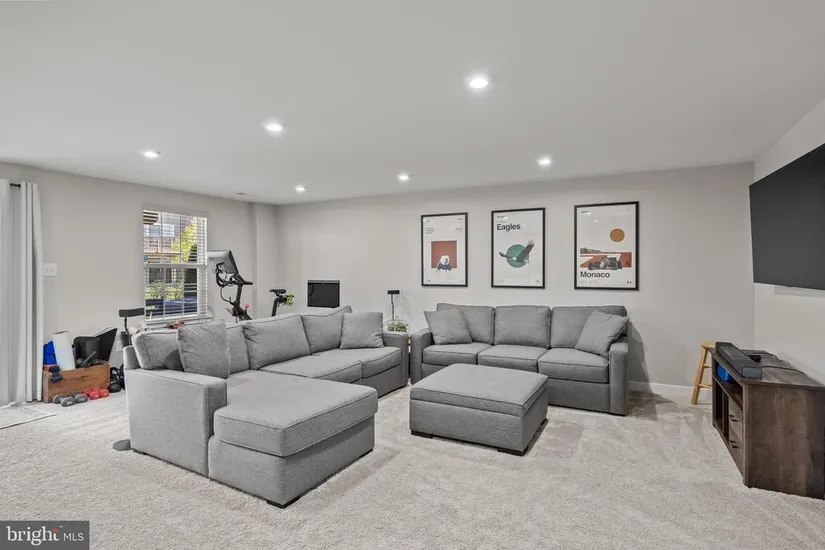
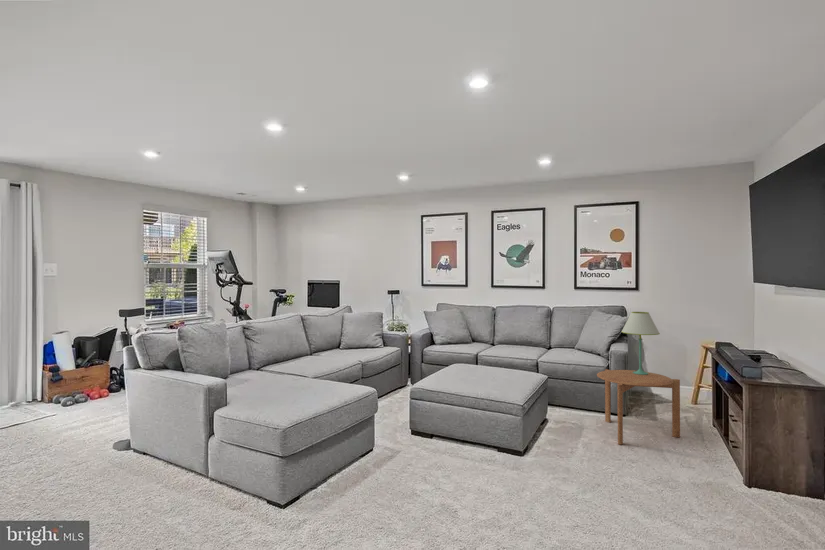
+ table lamp (640, 342)
+ side table (622, 403)
